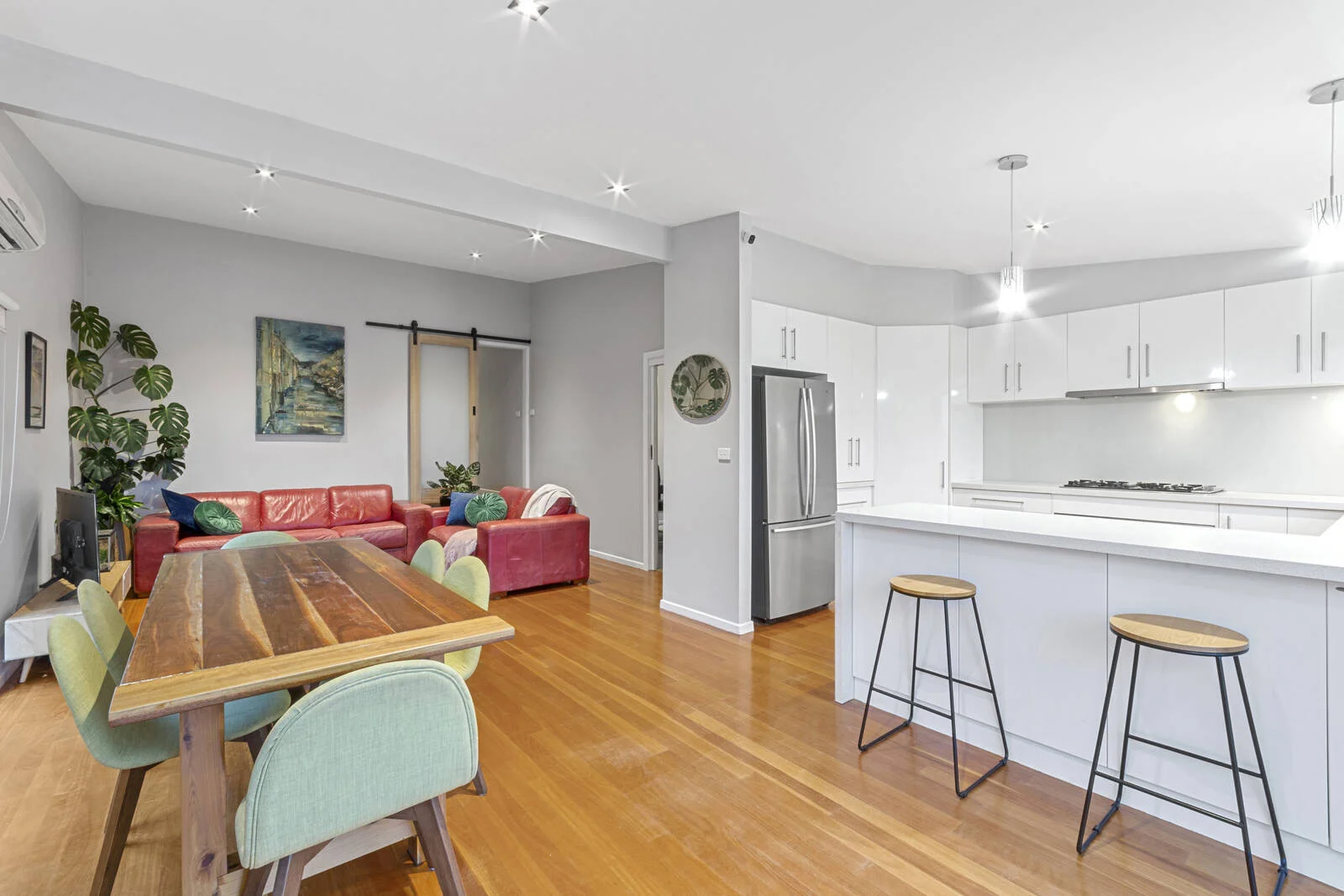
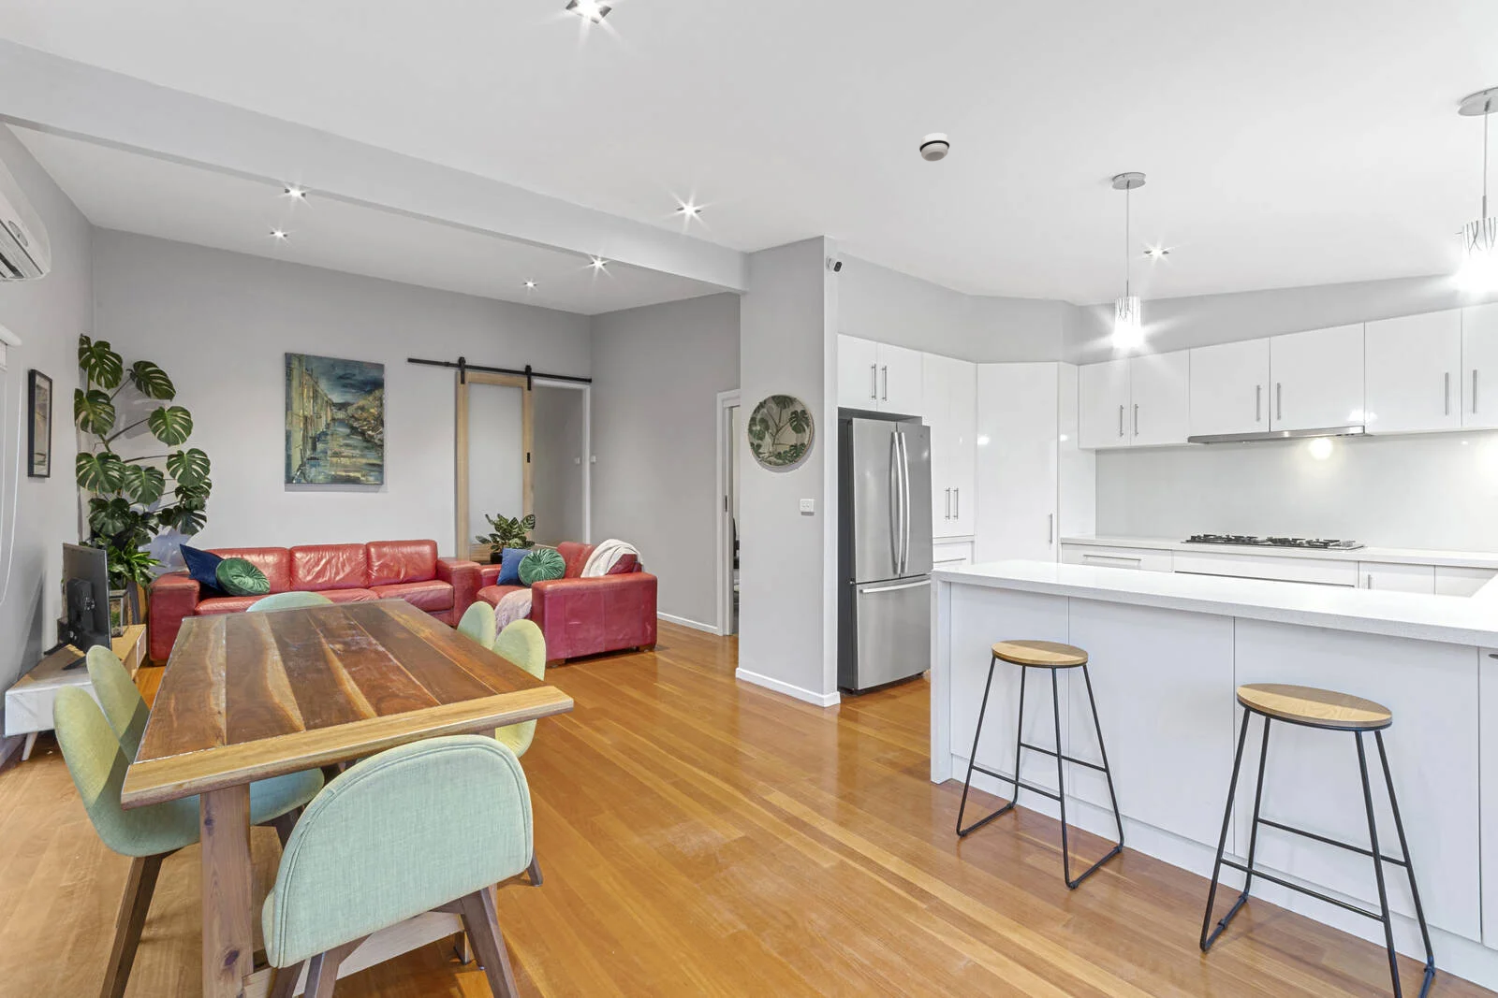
+ smoke detector (934, 148)
